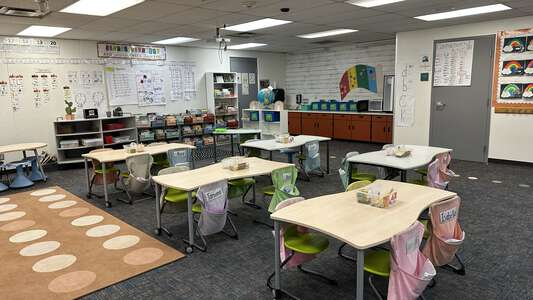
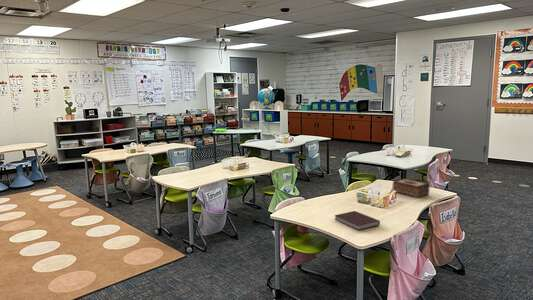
+ tissue box (410, 187)
+ notebook (356, 219)
